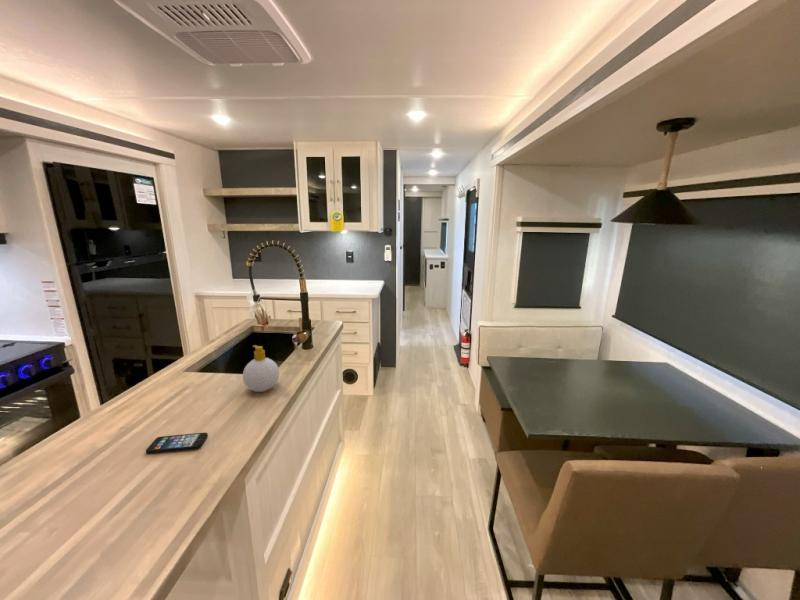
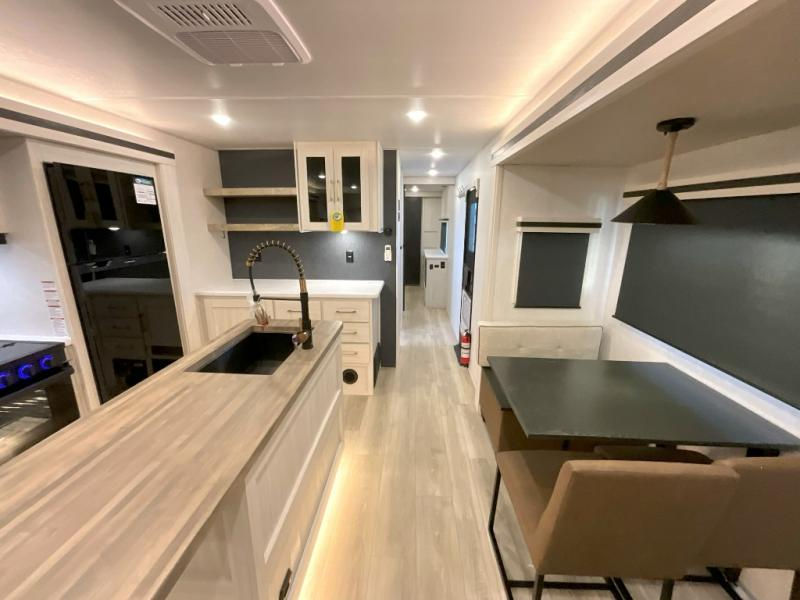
- soap bottle (260, 367)
- smartphone (178, 442)
